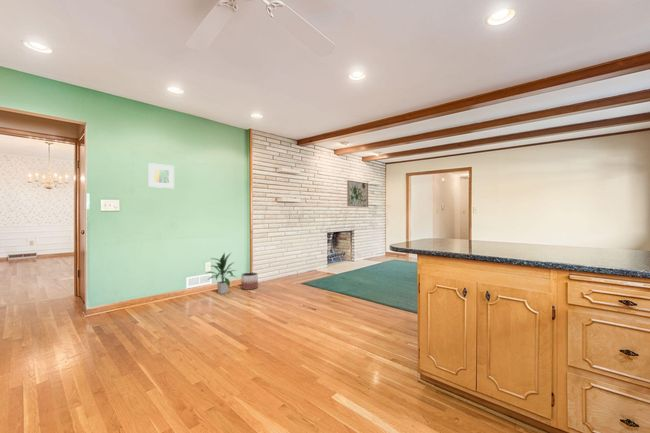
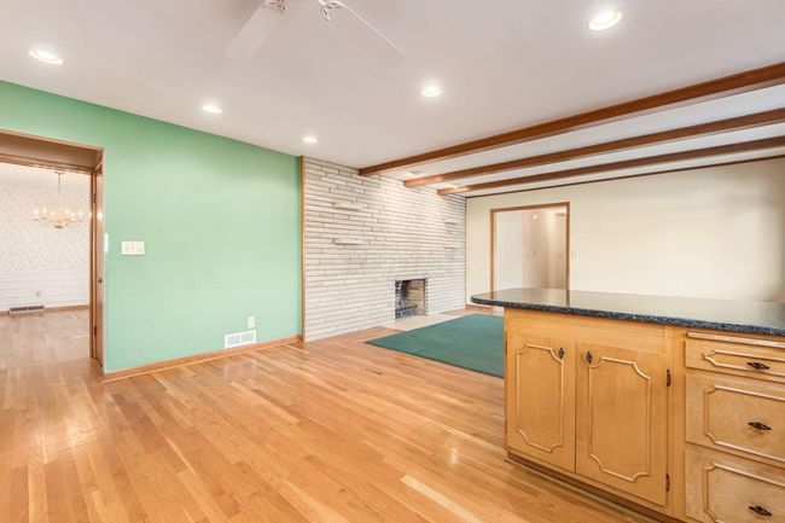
- planter (249, 281)
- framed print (161, 176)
- wall art (358, 194)
- indoor plant (222, 273)
